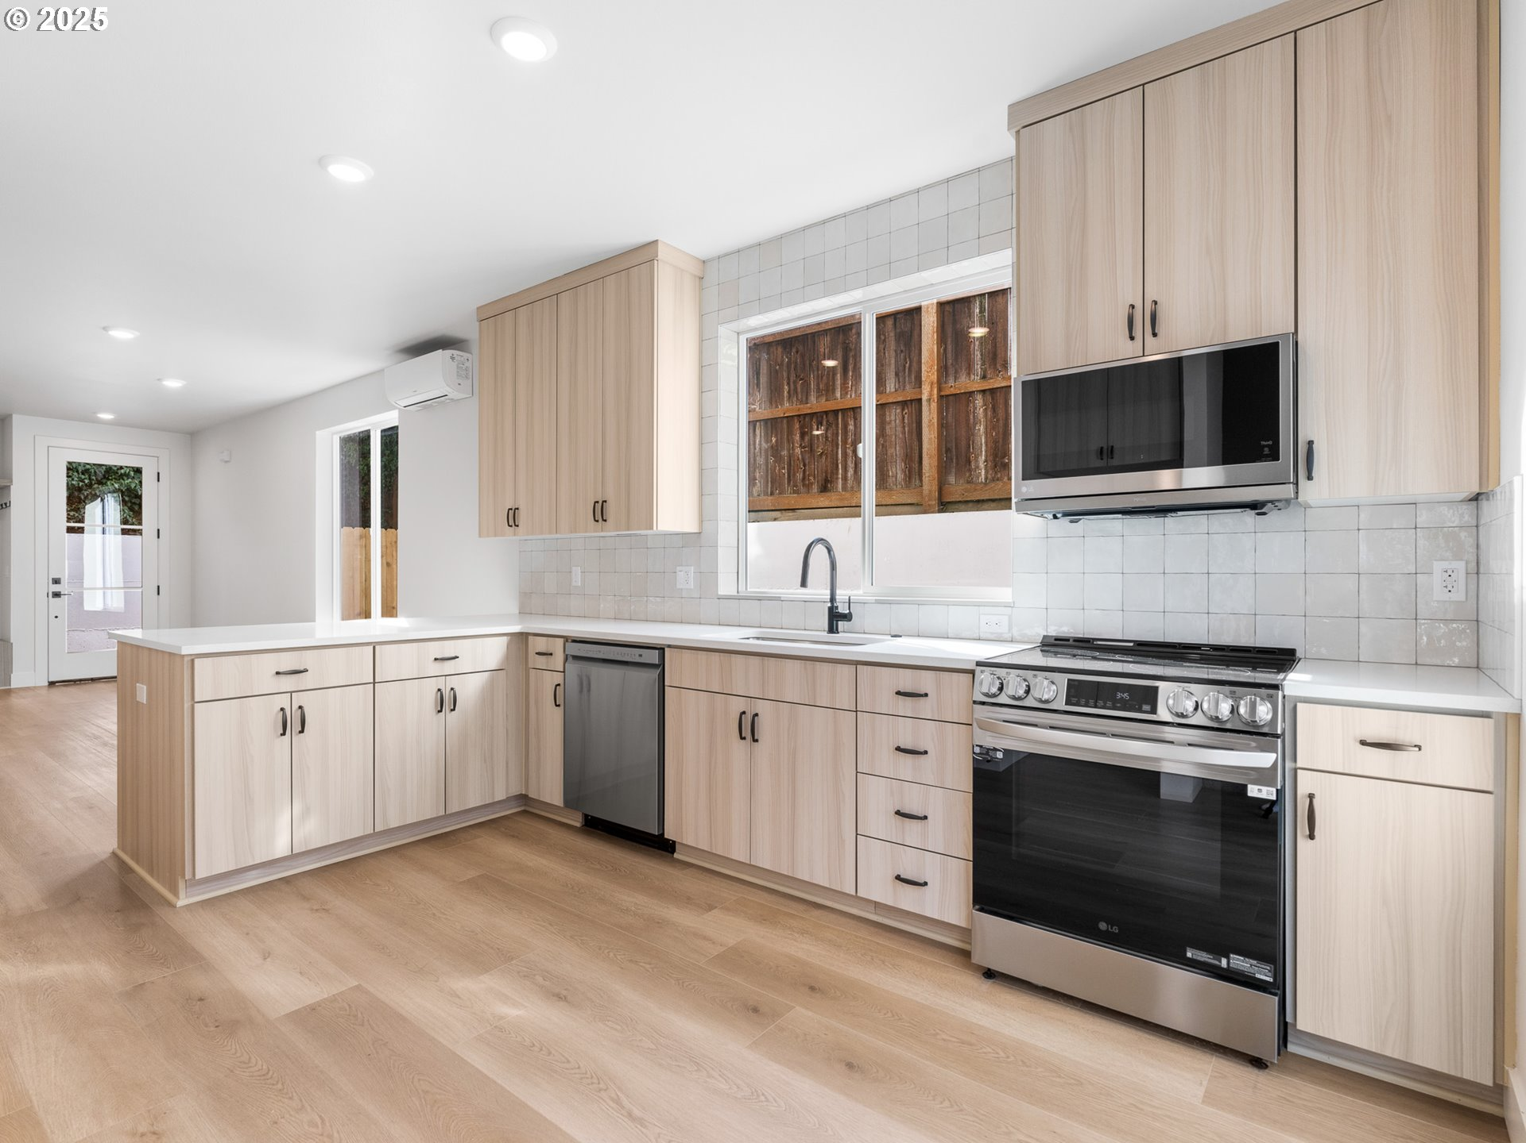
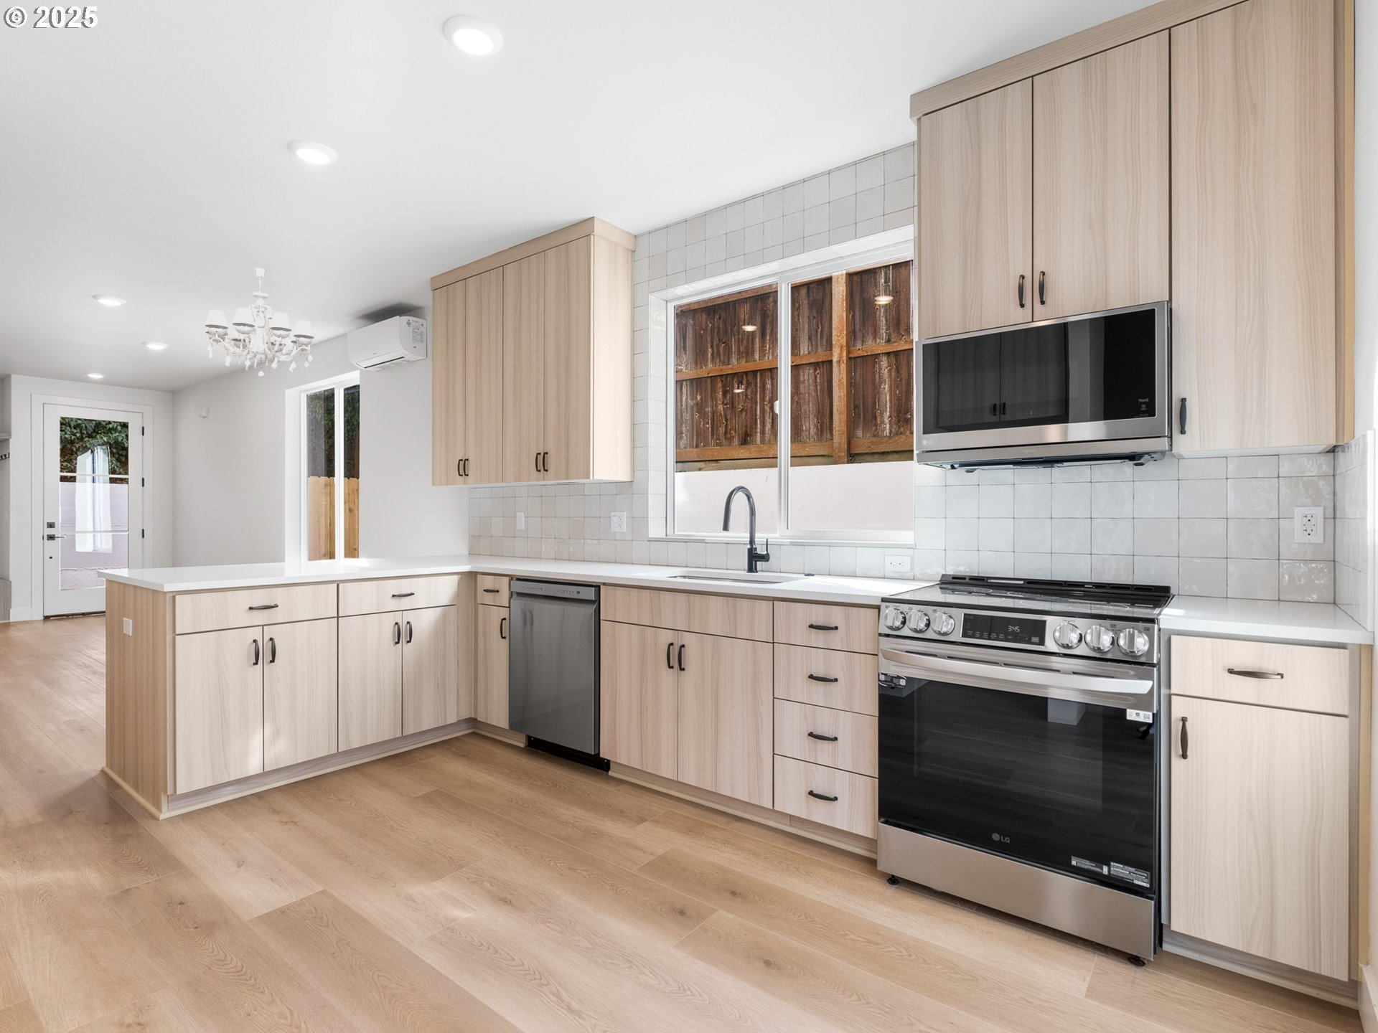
+ chandelier (260, 323)
